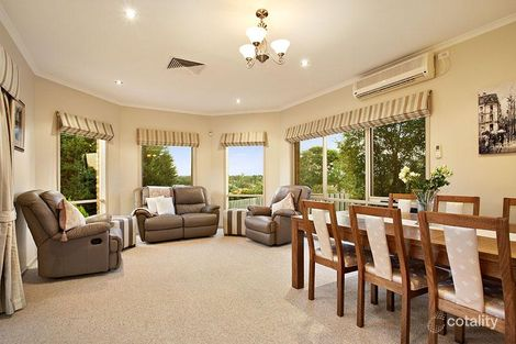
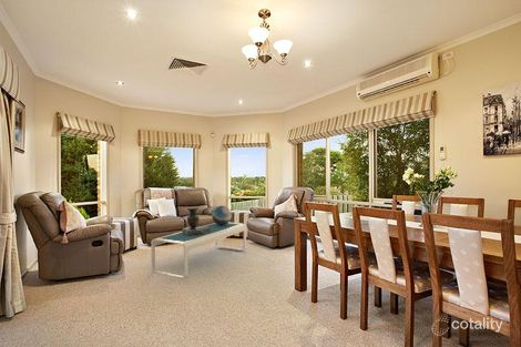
+ coffee table (204, 244)
+ decorative urn (196, 220)
+ decorative globe (222, 215)
